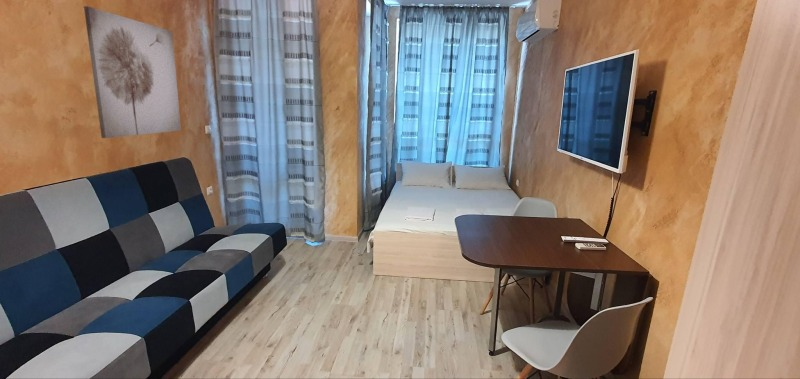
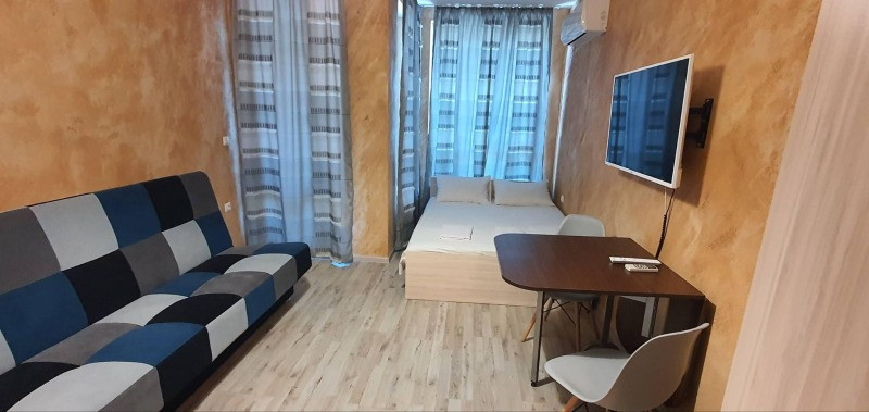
- wall art (140, 78)
